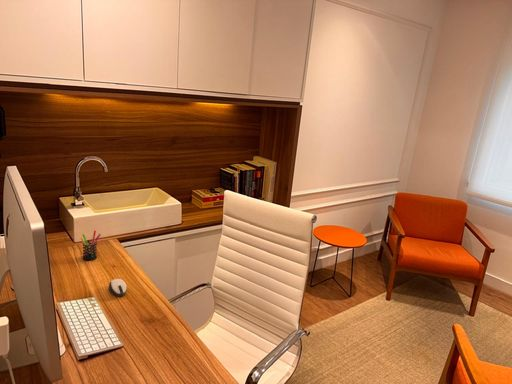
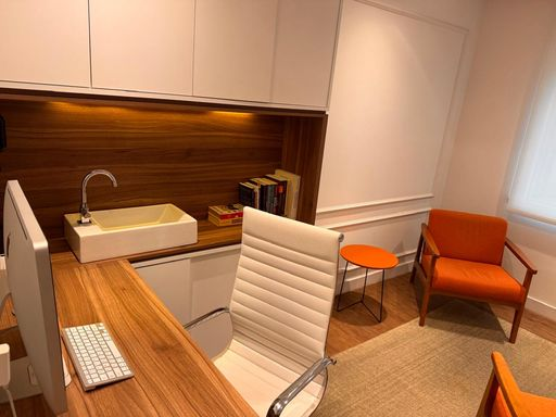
- pen holder (89, 244)
- computer mouse (117, 286)
